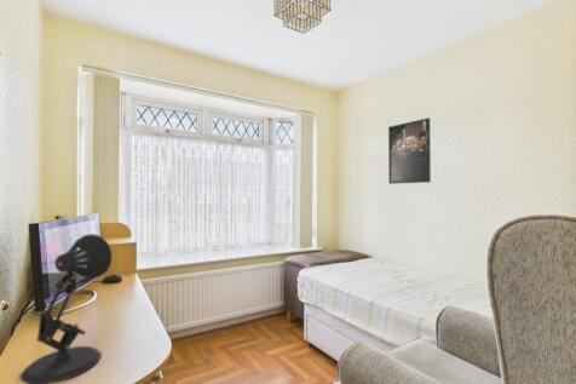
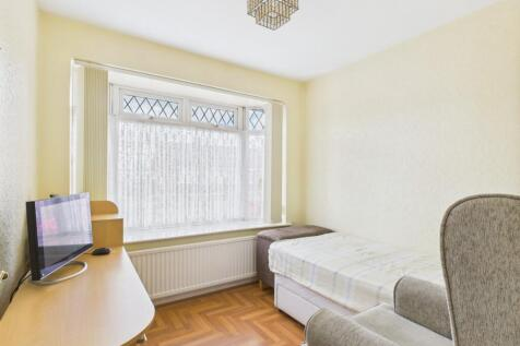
- desk lamp (65, 300)
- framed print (408, 153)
